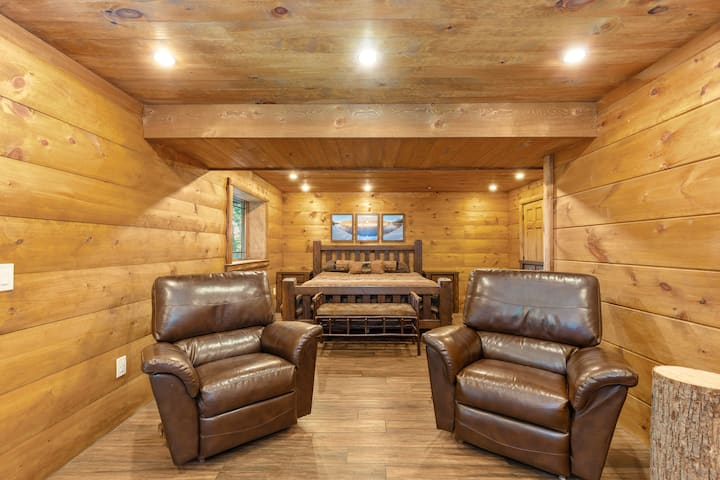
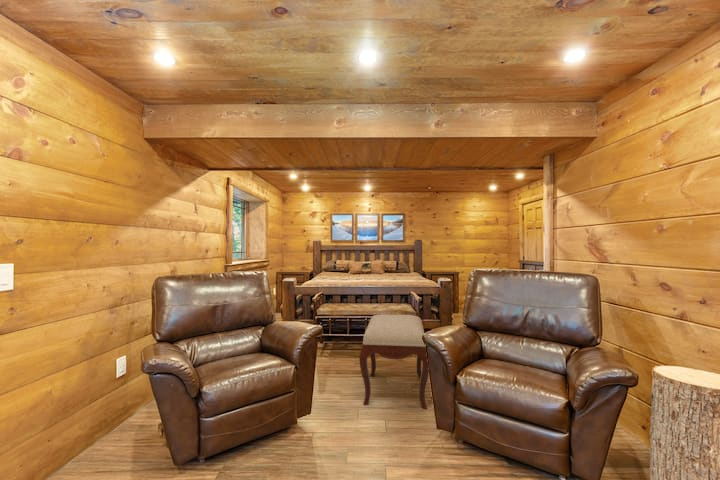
+ ottoman (395, 354)
